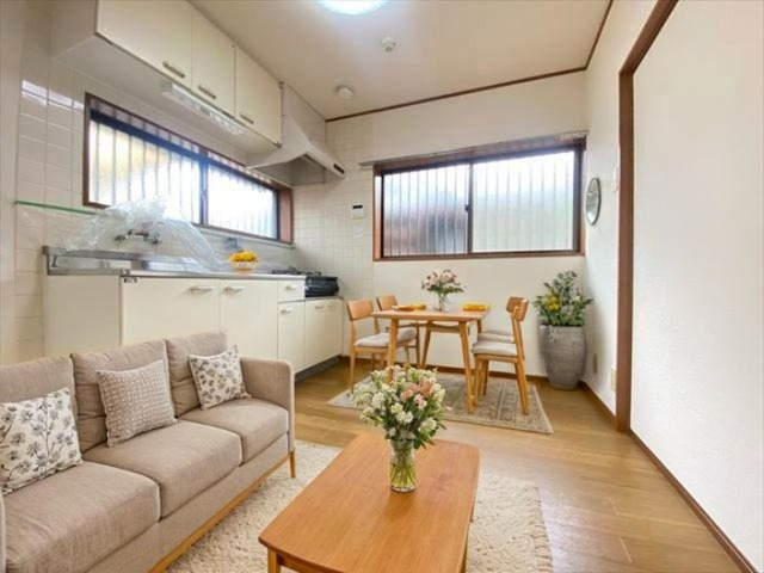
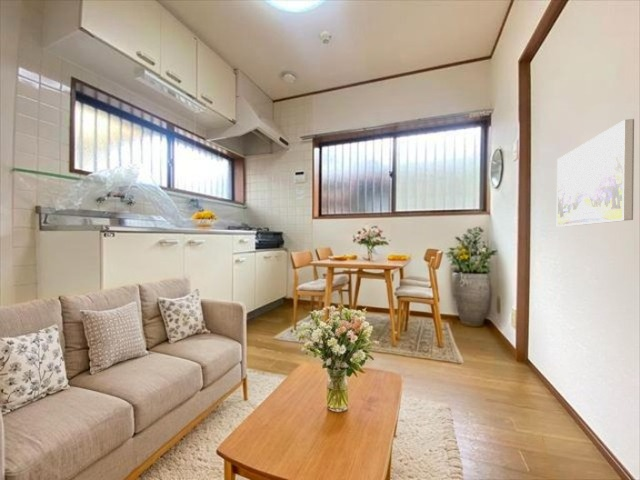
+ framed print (587, 183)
